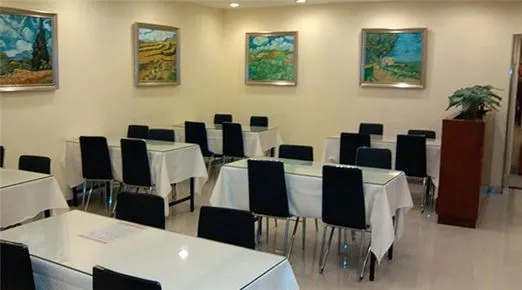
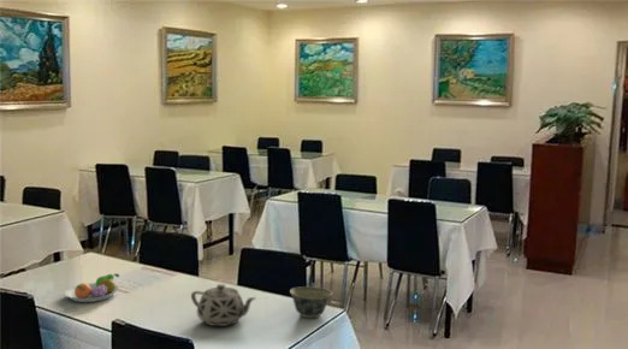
+ bowl (310, 302)
+ fruit bowl (94, 285)
+ teapot (223, 303)
